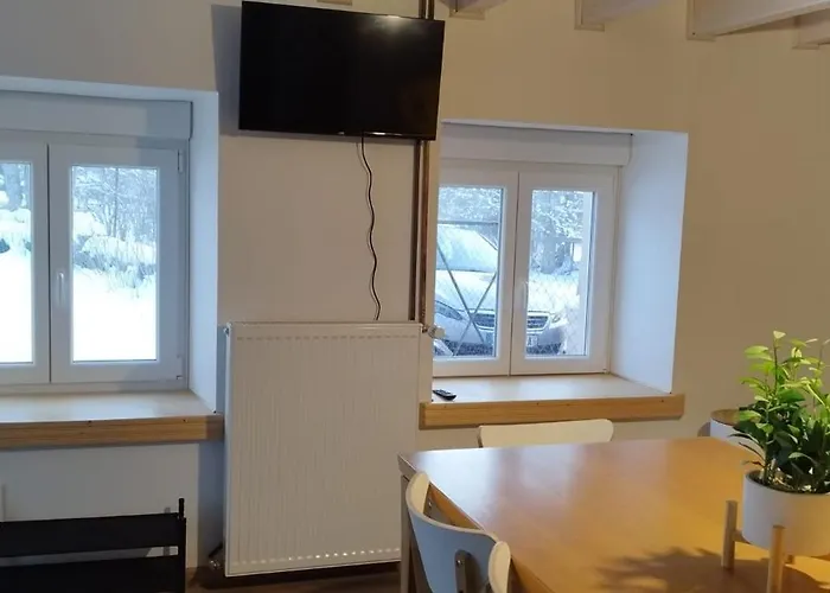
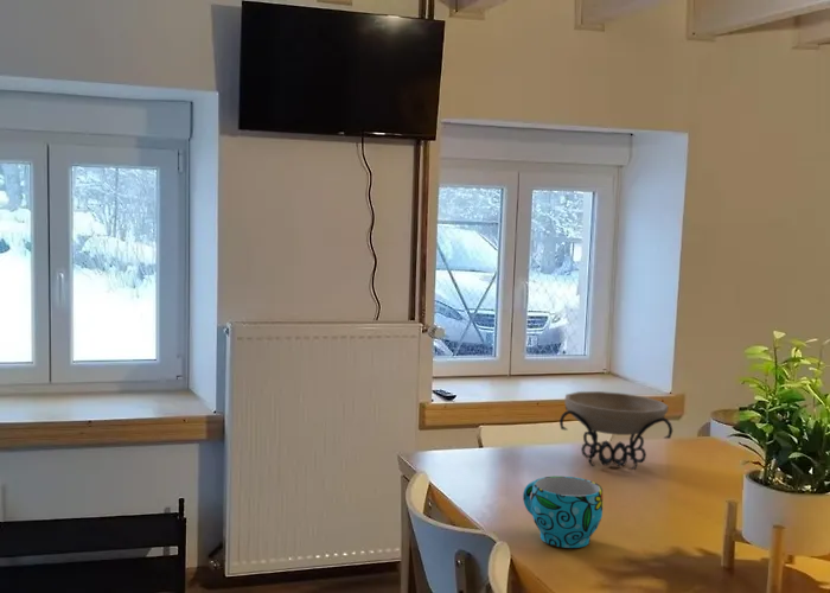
+ decorative bowl (613, 432)
+ cup (561, 512)
